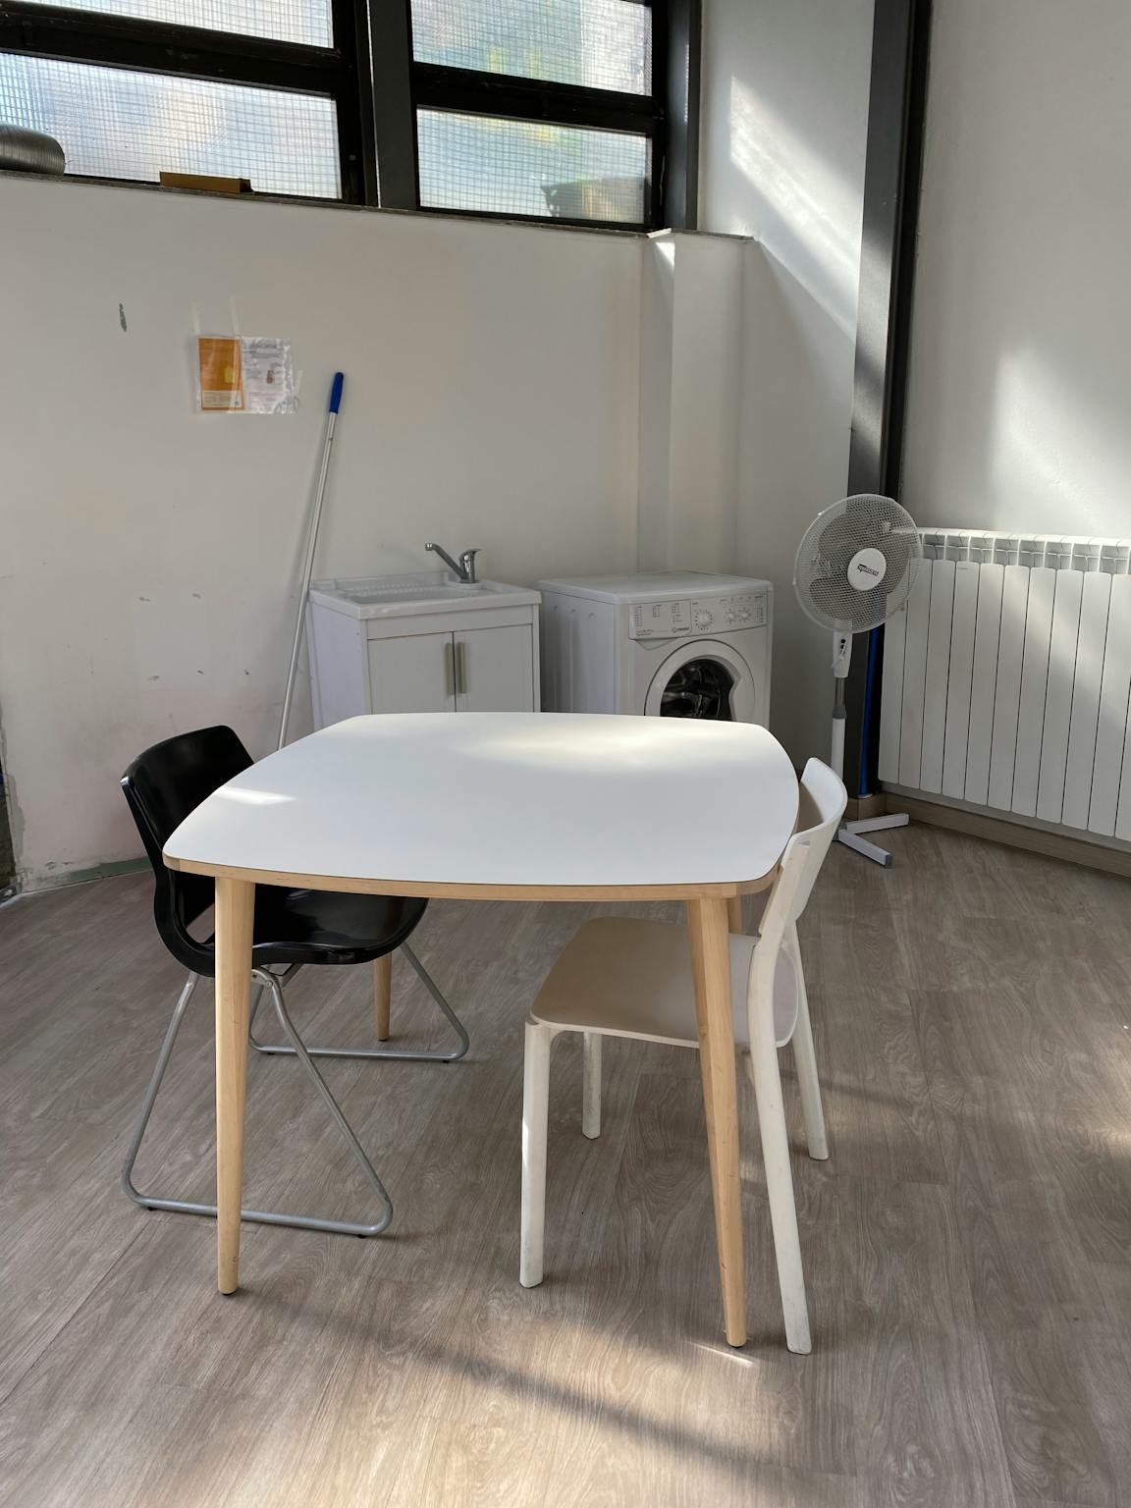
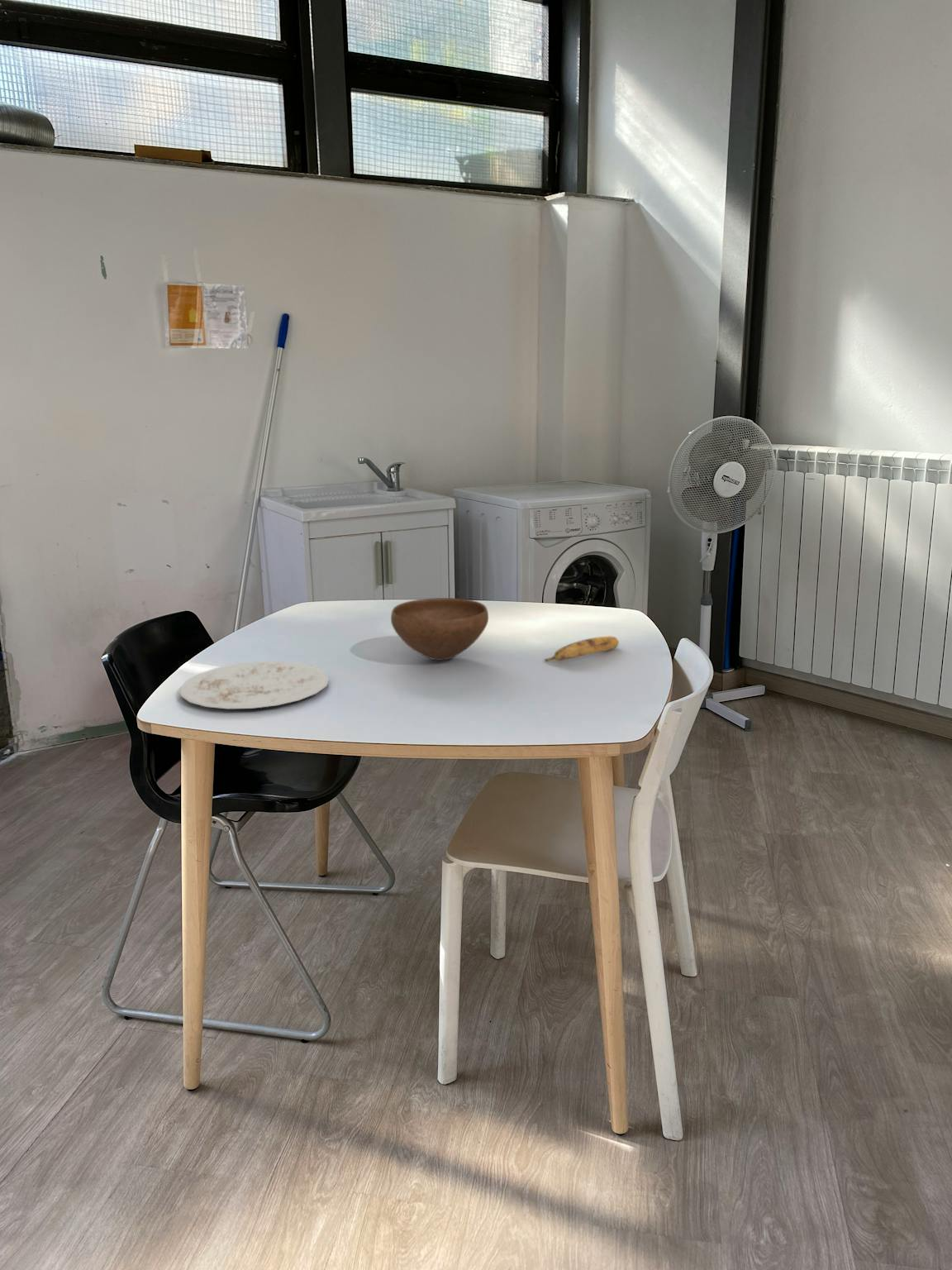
+ banana (588, 646)
+ plate (255, 685)
+ bowl (440, 633)
